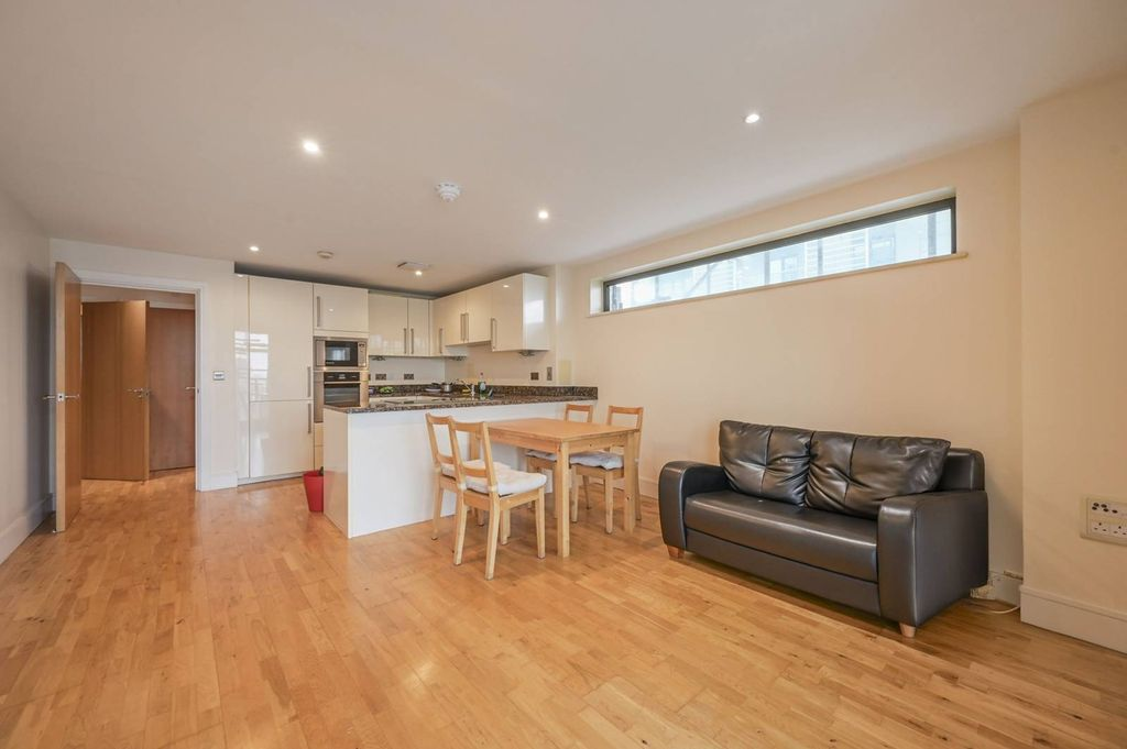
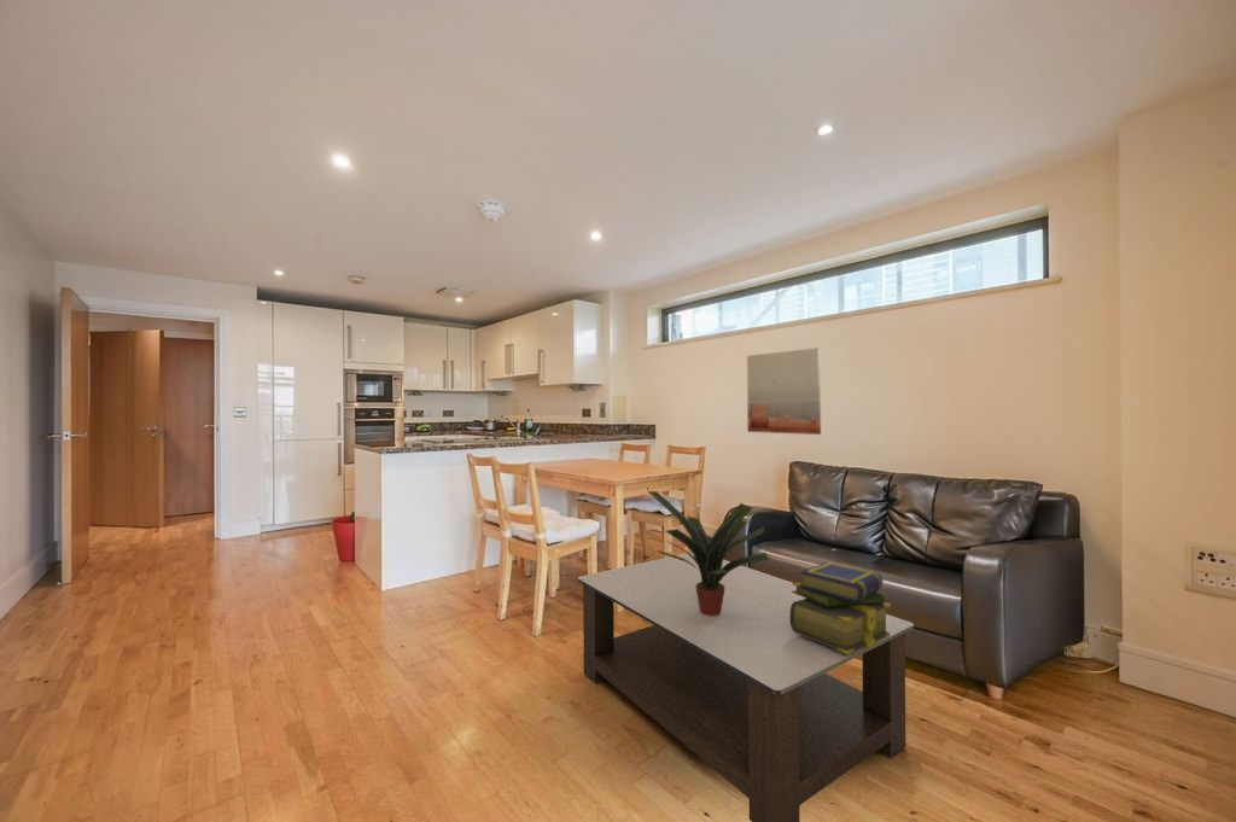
+ coffee table (724, 652)
+ wall art (781, 392)
+ potted plant (704, 550)
+ stack of books (839, 600)
